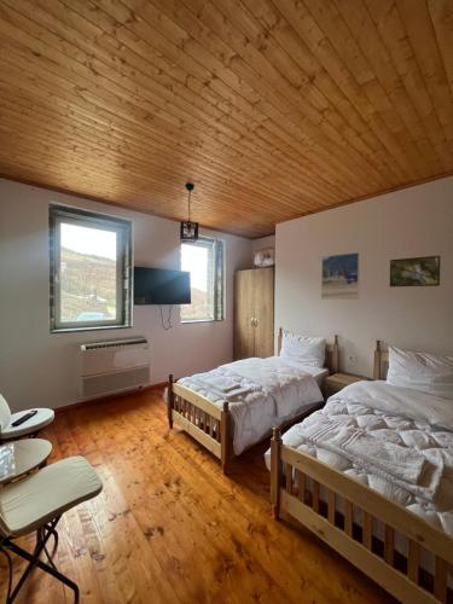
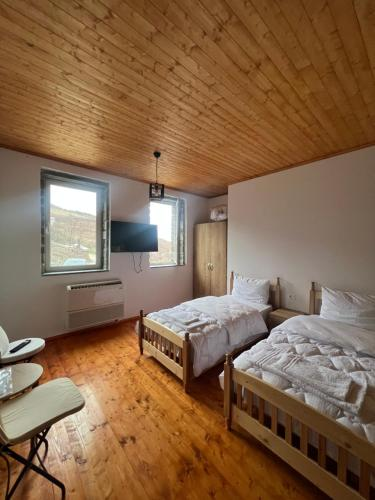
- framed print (339, 277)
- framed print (413, 272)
